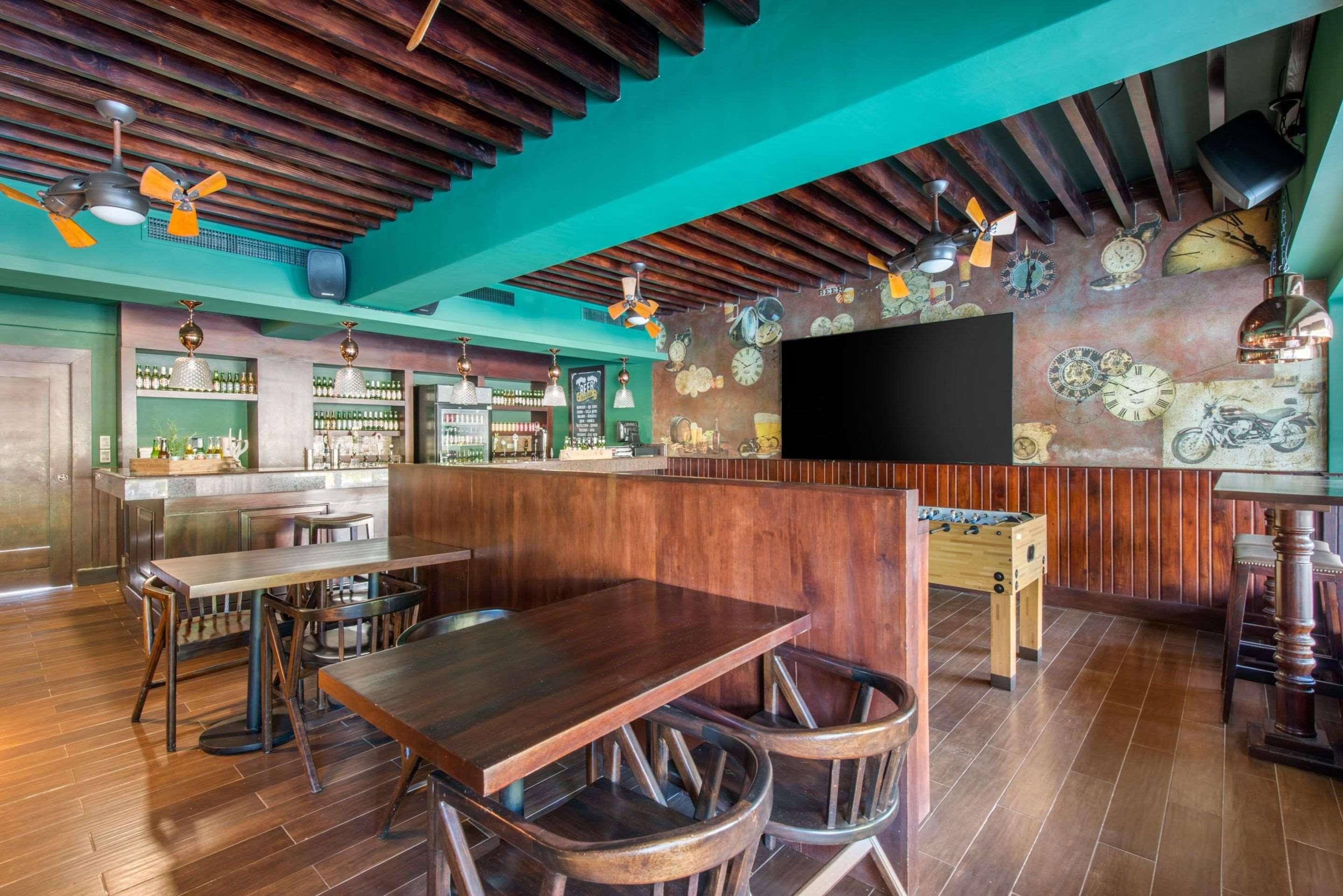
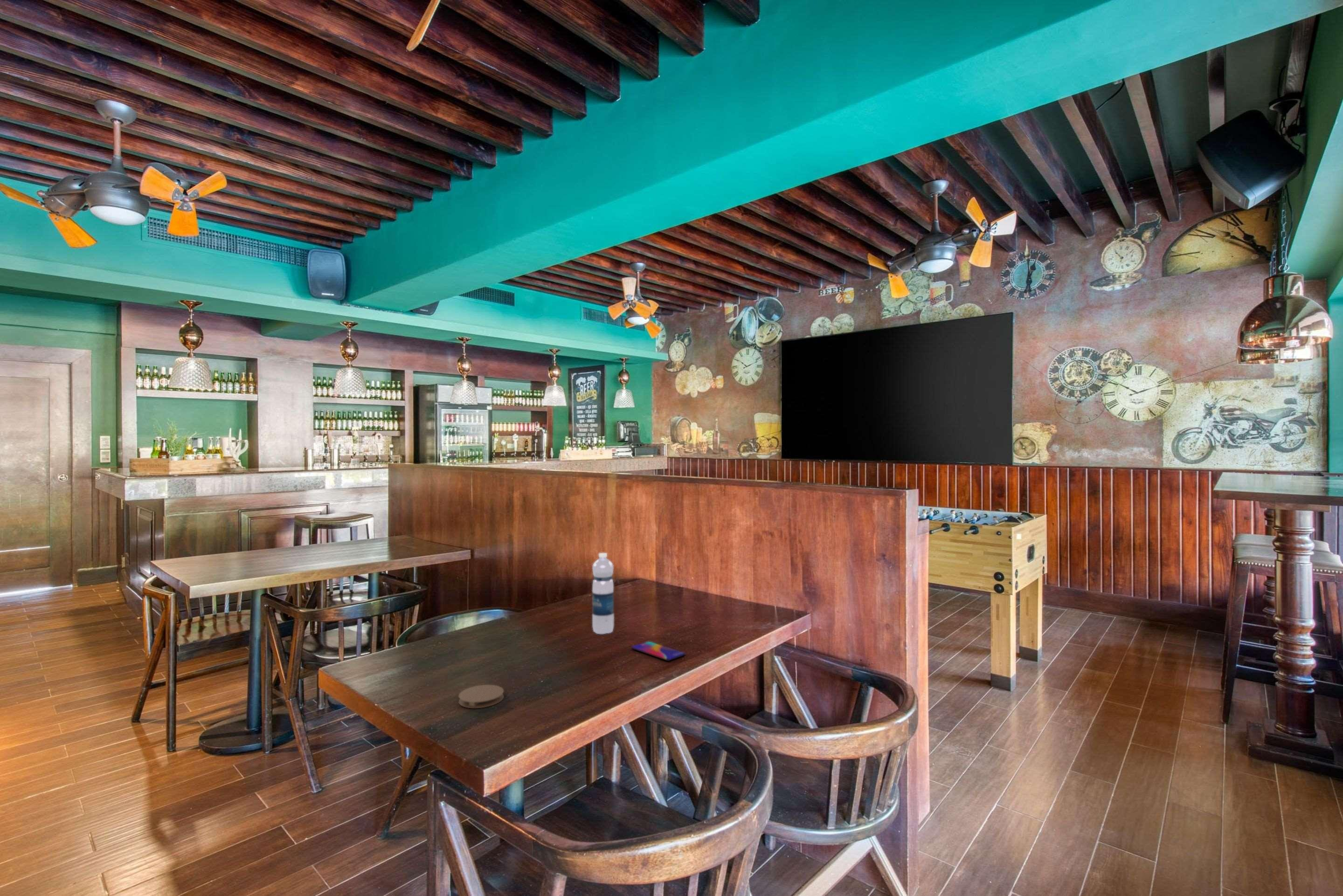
+ water bottle (603, 593)
+ coaster (481, 696)
+ smartphone (658, 651)
